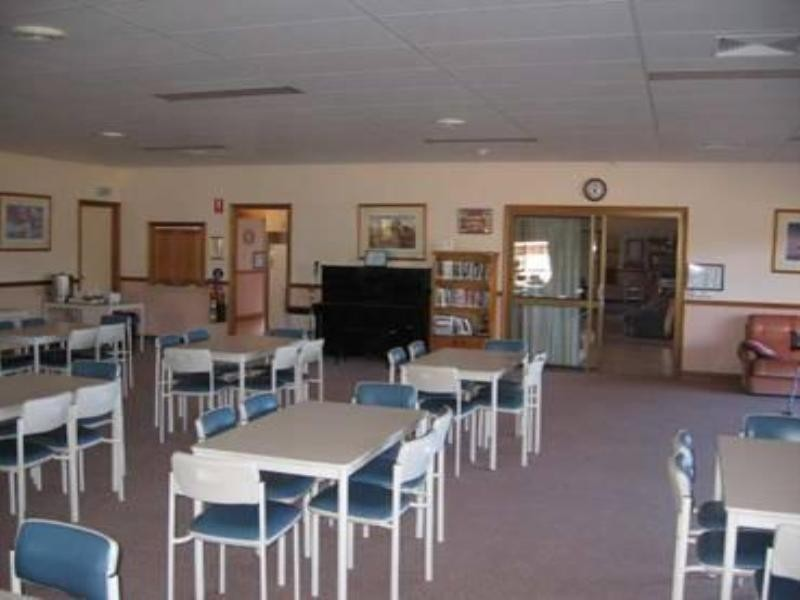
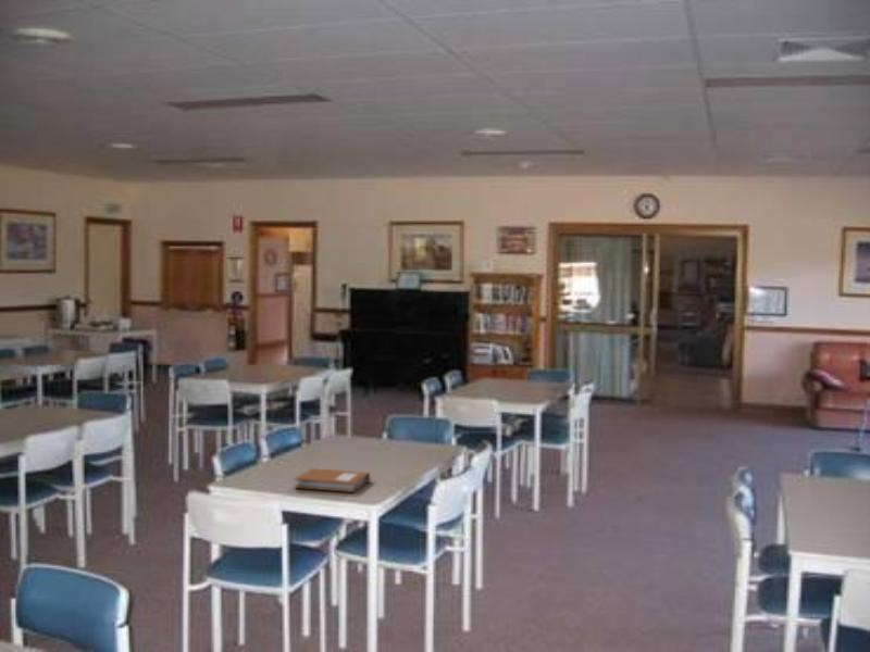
+ notebook (334, 479)
